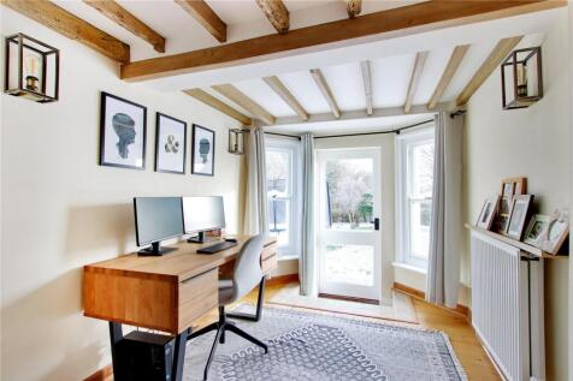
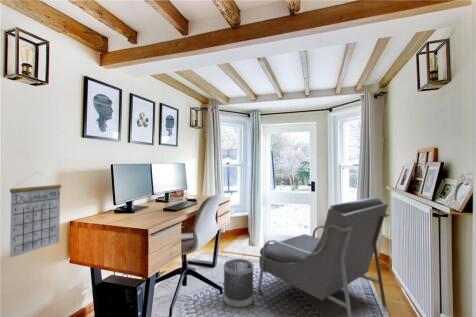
+ calendar (37, 210)
+ wastebasket (238, 282)
+ armchair (320, 245)
